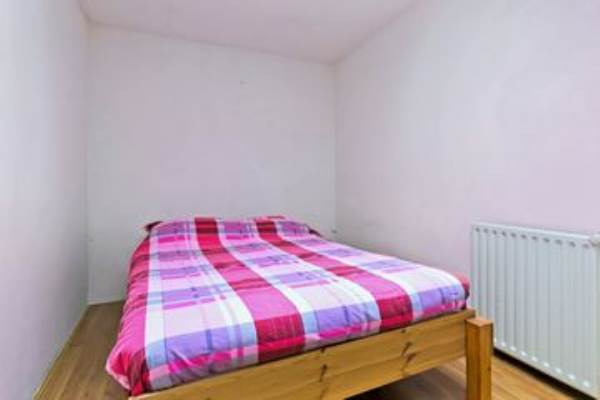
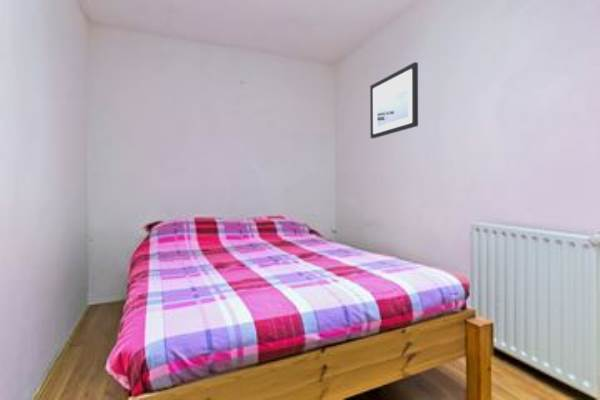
+ wall art (391, 104)
